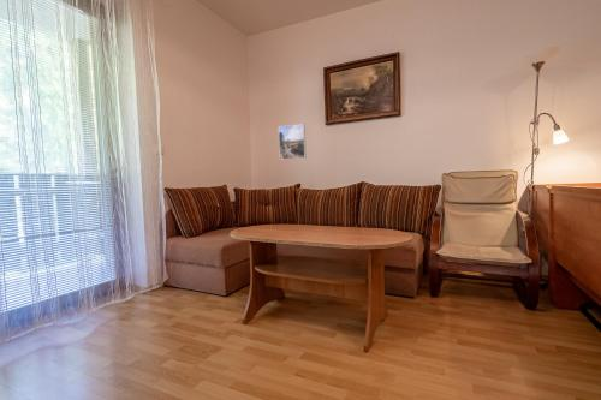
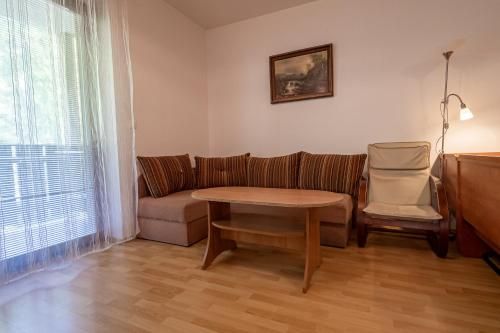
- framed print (291, 142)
